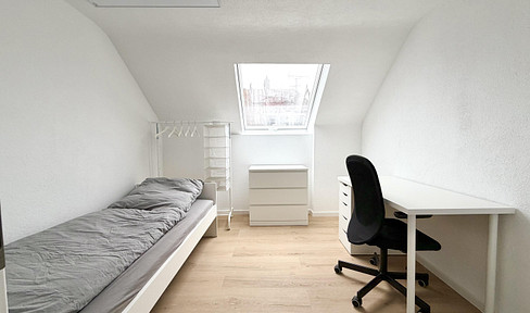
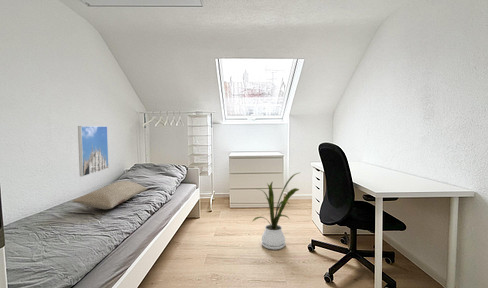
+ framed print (94, 149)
+ house plant (276, 209)
+ pillow (115, 194)
